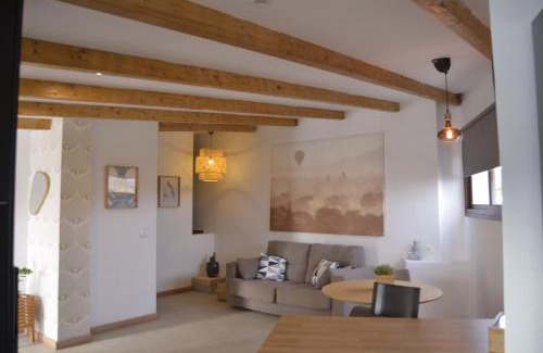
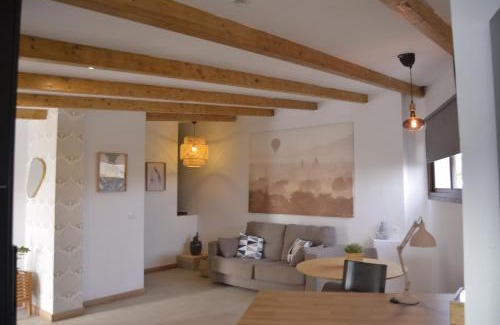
+ desk lamp (403, 263)
